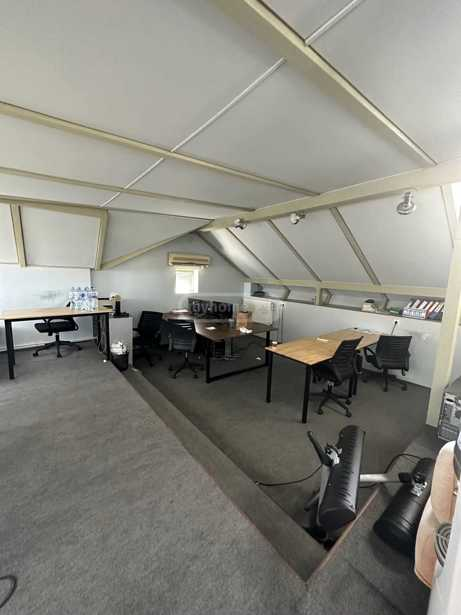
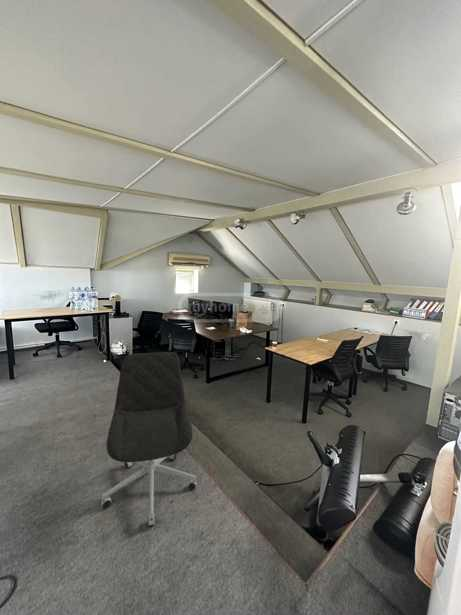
+ office chair (151, 426)
